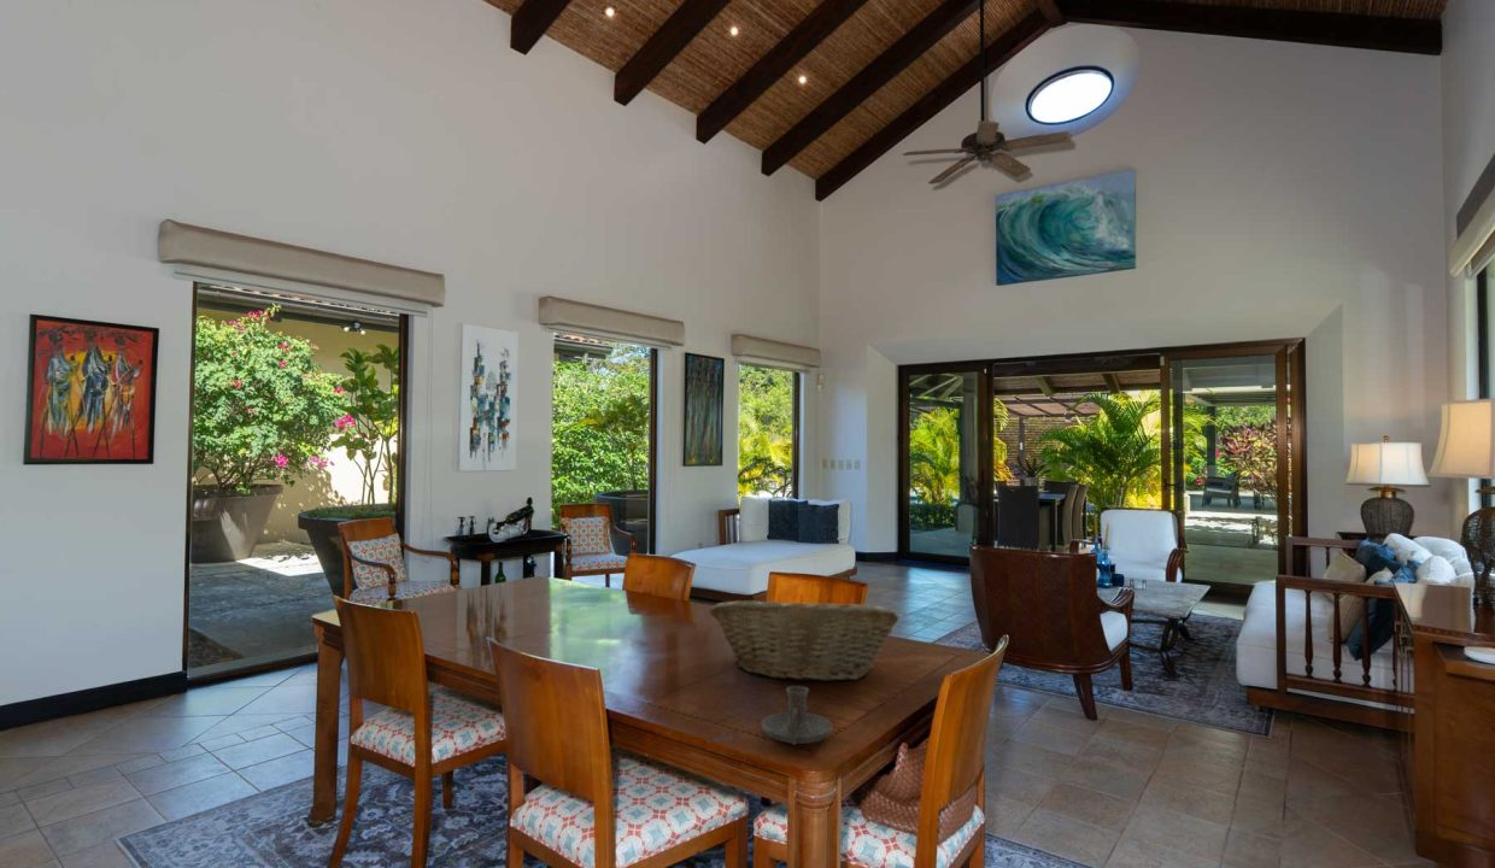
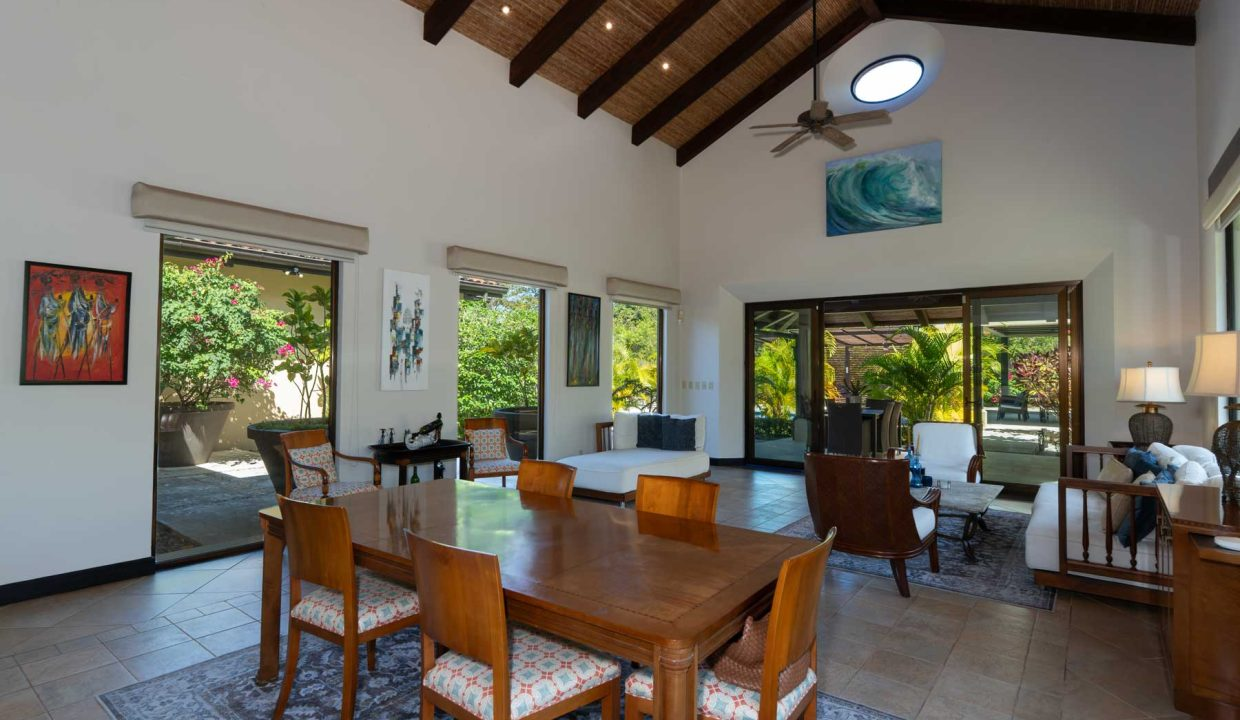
- fruit basket (802, 629)
- candle holder (796, 715)
